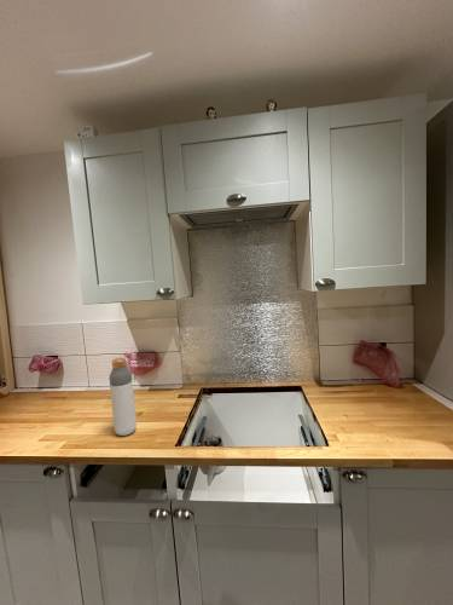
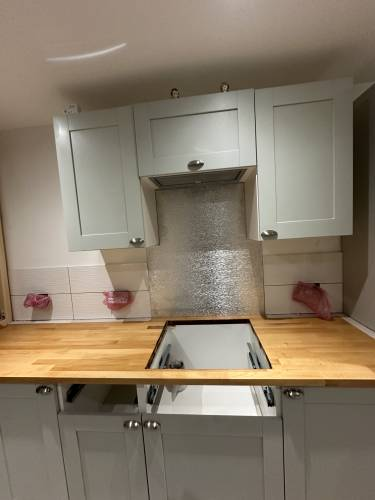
- bottle (122, 396)
